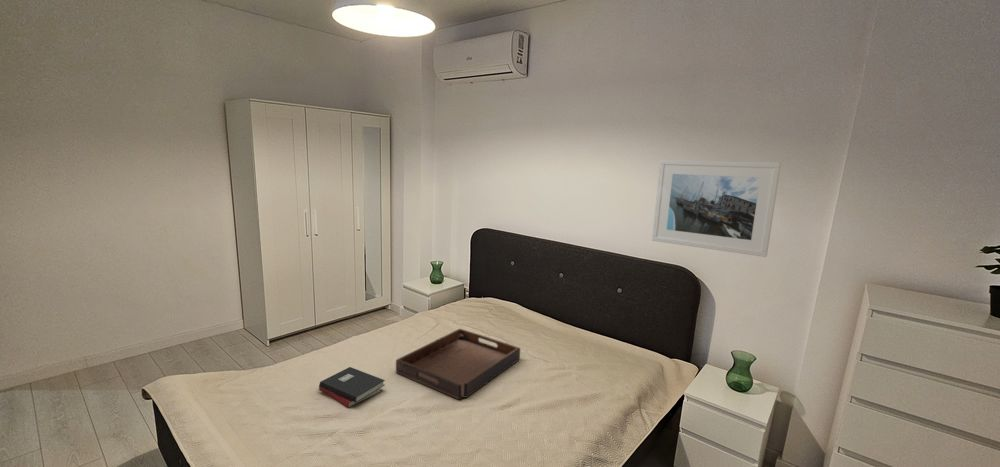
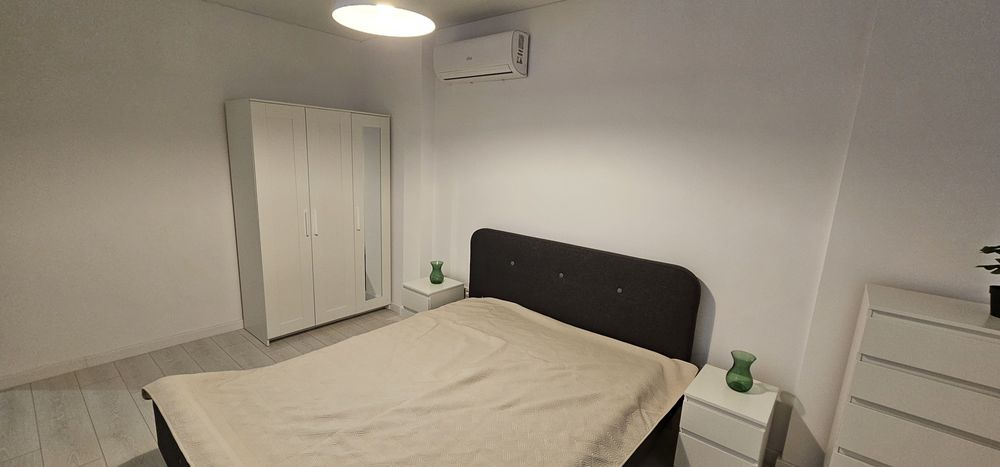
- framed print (710, 205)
- hardback book (352, 386)
- serving tray (460, 359)
